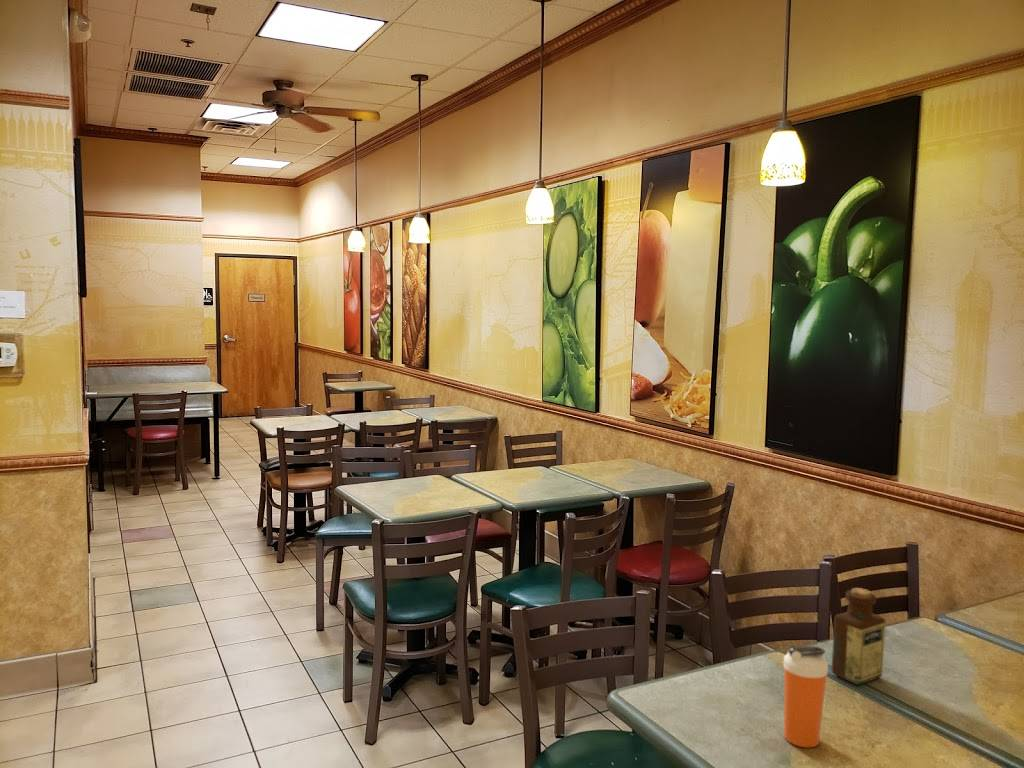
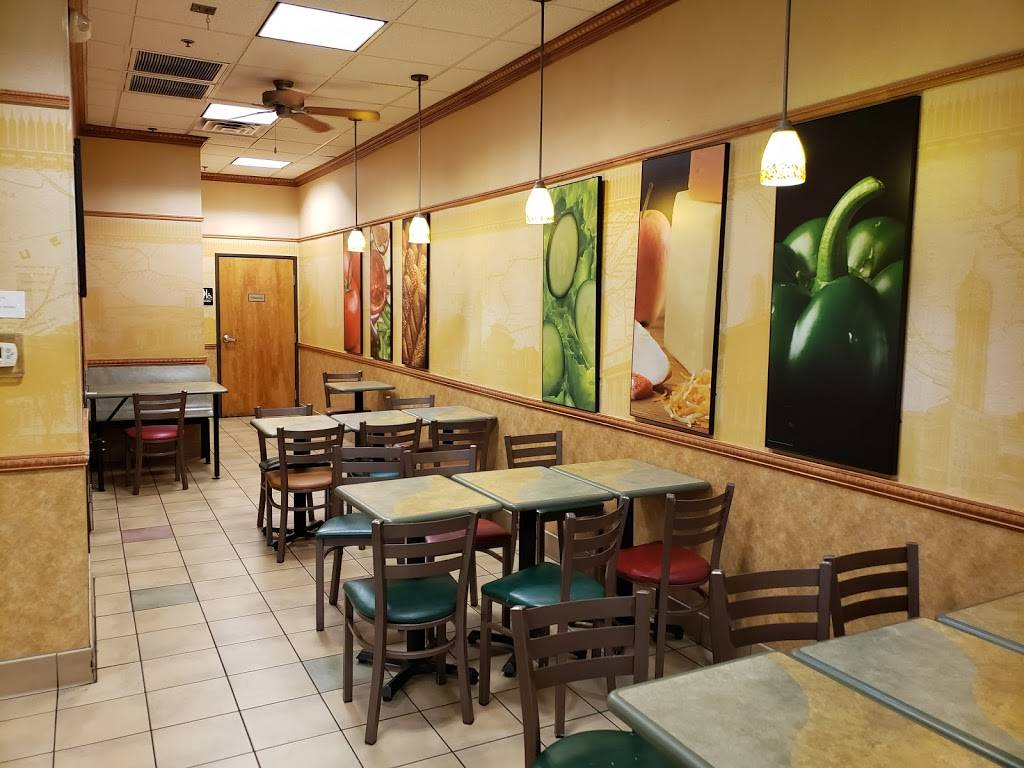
- bottle (859, 633)
- shaker bottle (804, 694)
